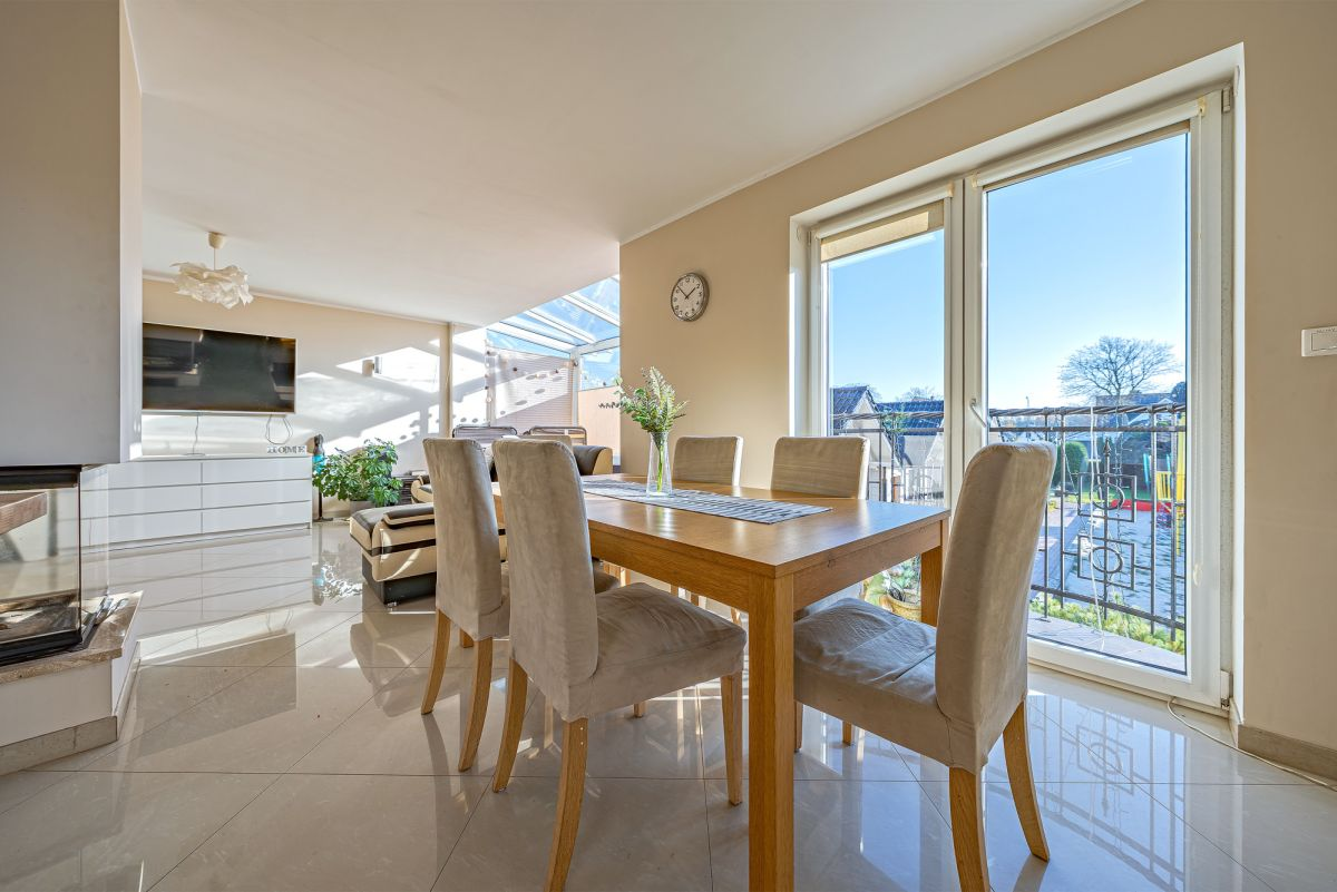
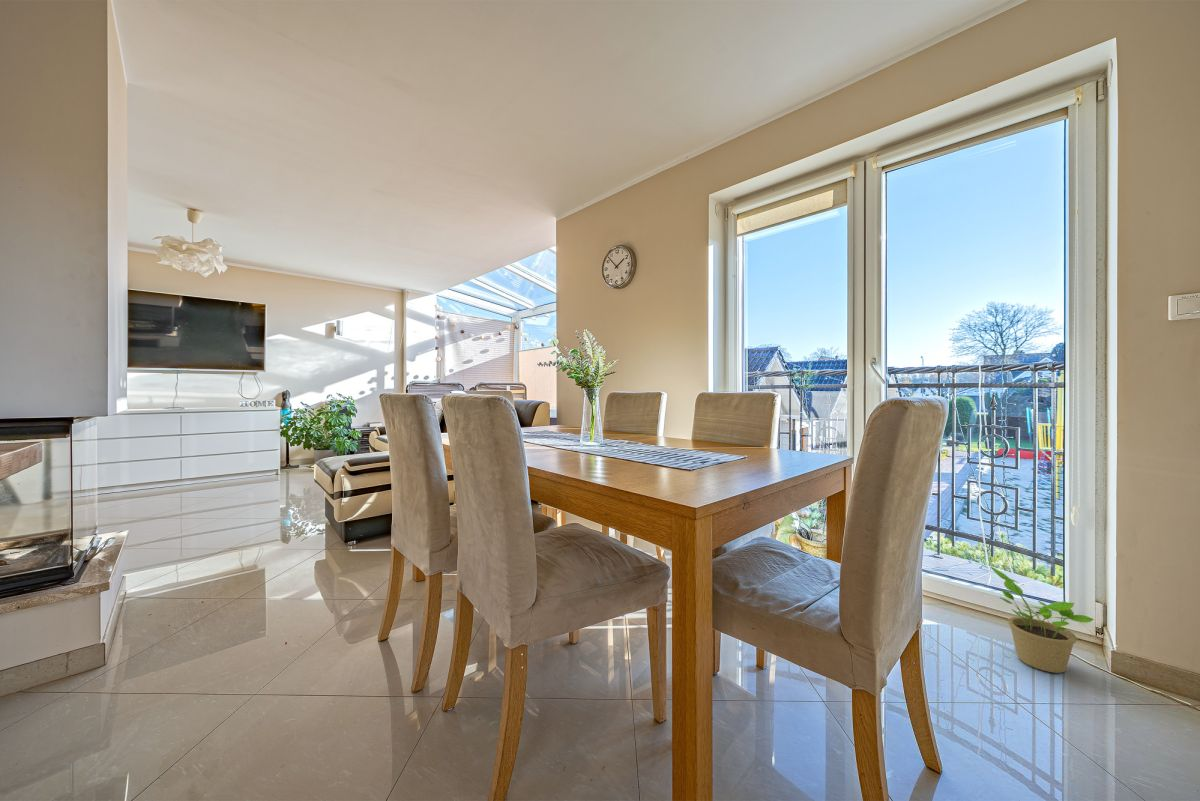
+ potted plant (1040, 620)
